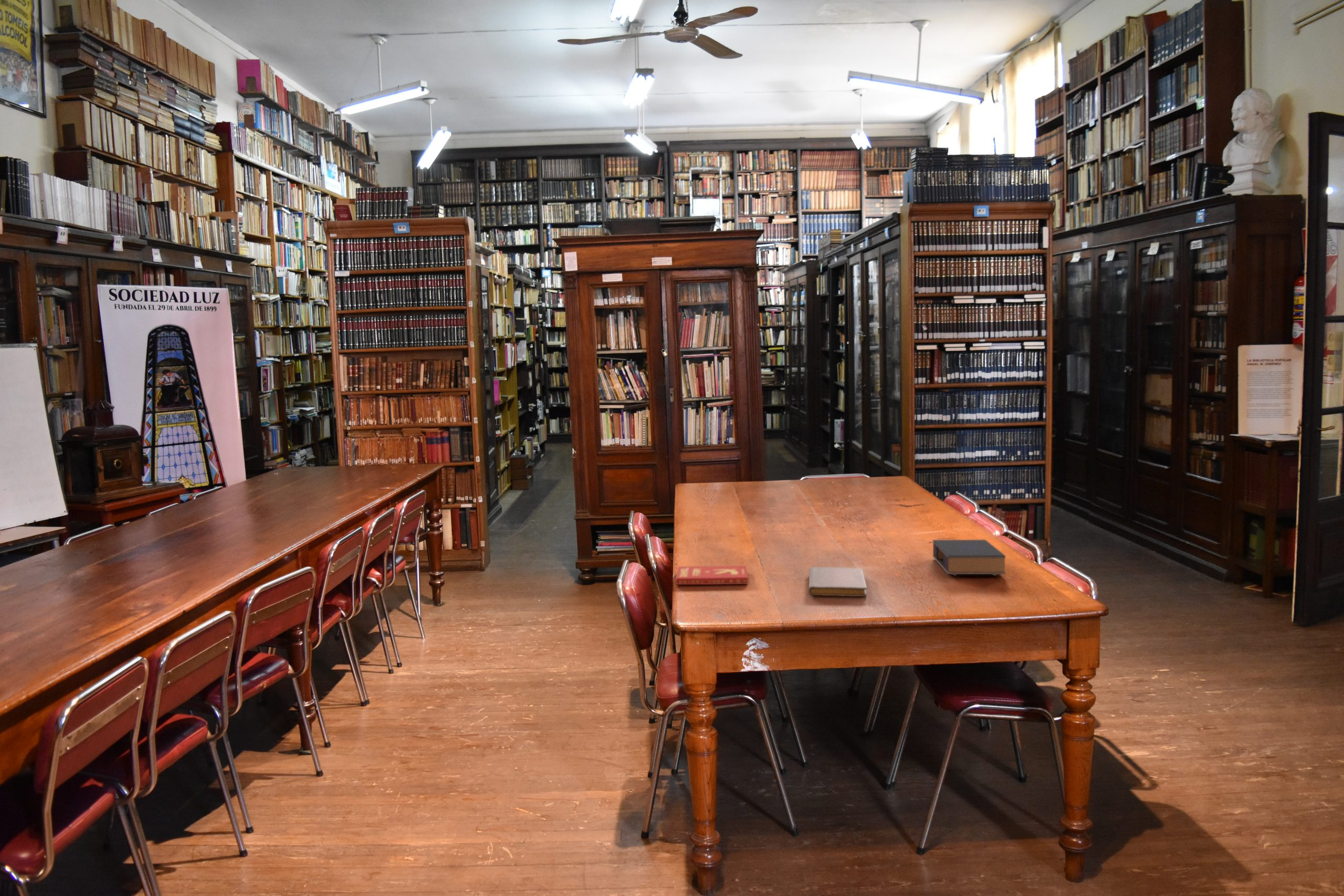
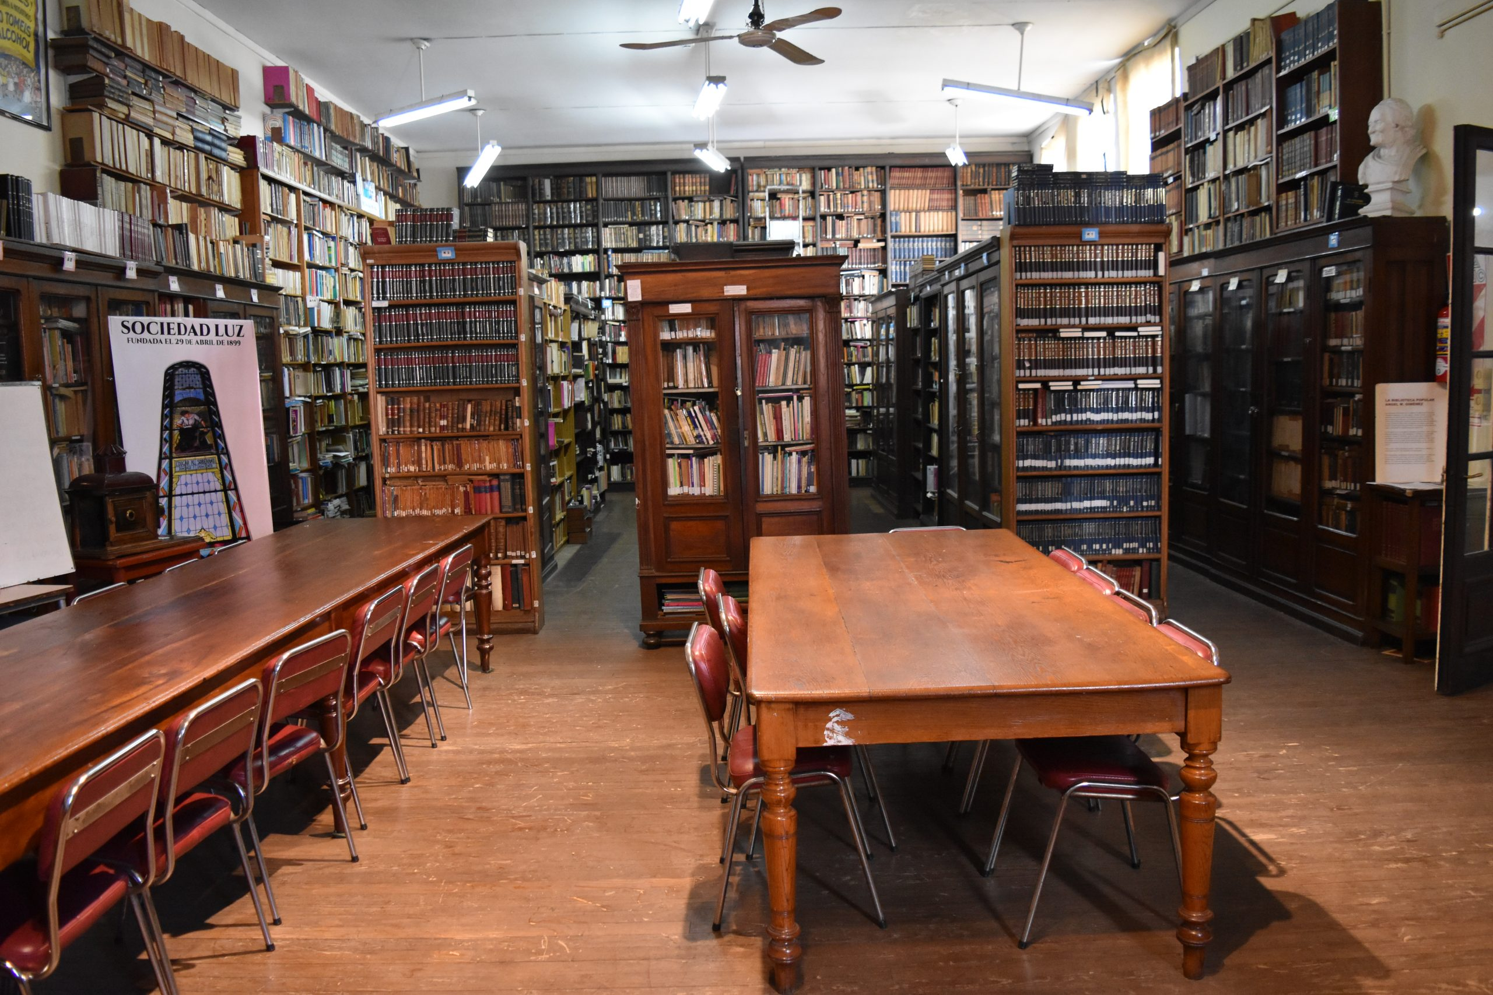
- notebook (836, 581)
- book (712, 575)
- book (967, 557)
